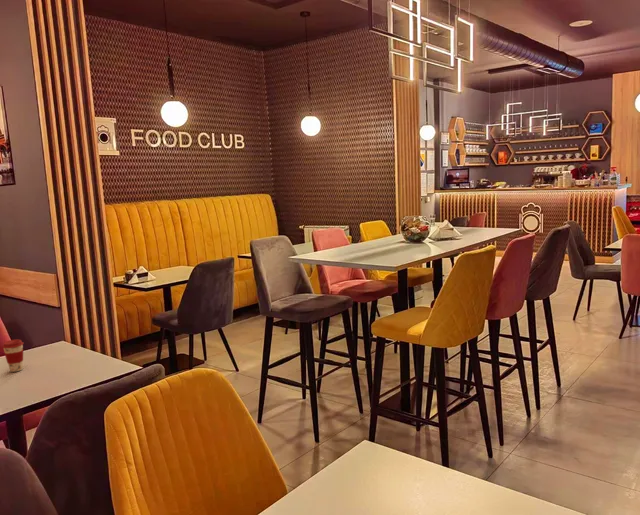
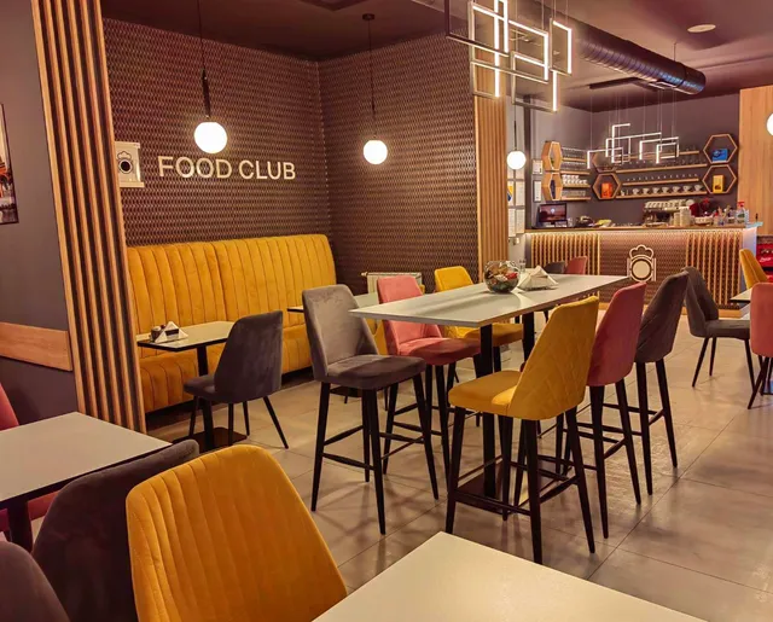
- coffee cup (14, 355)
